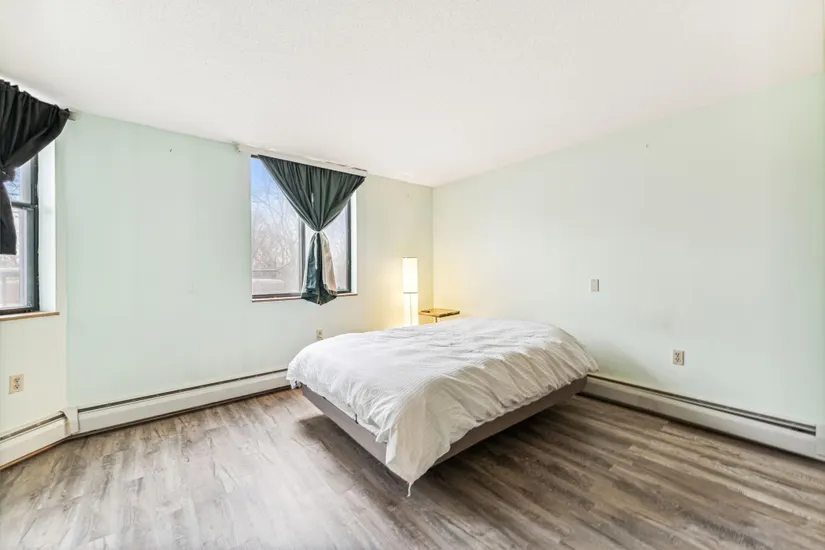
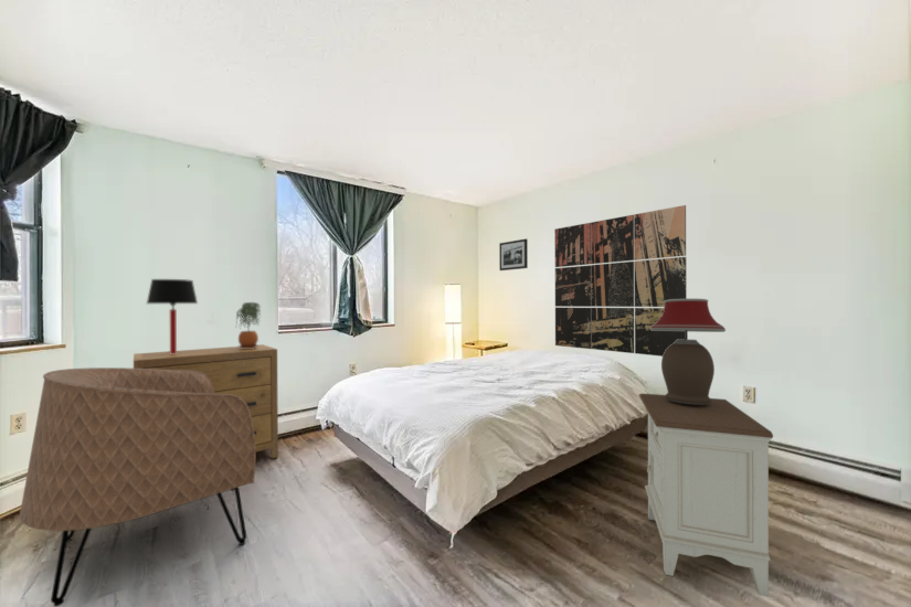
+ table lamp (687, 351)
+ picture frame (512, 255)
+ table lamp (172, 317)
+ potted plant (247, 324)
+ armchair (146, 451)
+ dresser (214, 393)
+ wall art (612, 285)
+ nightstand (693, 479)
